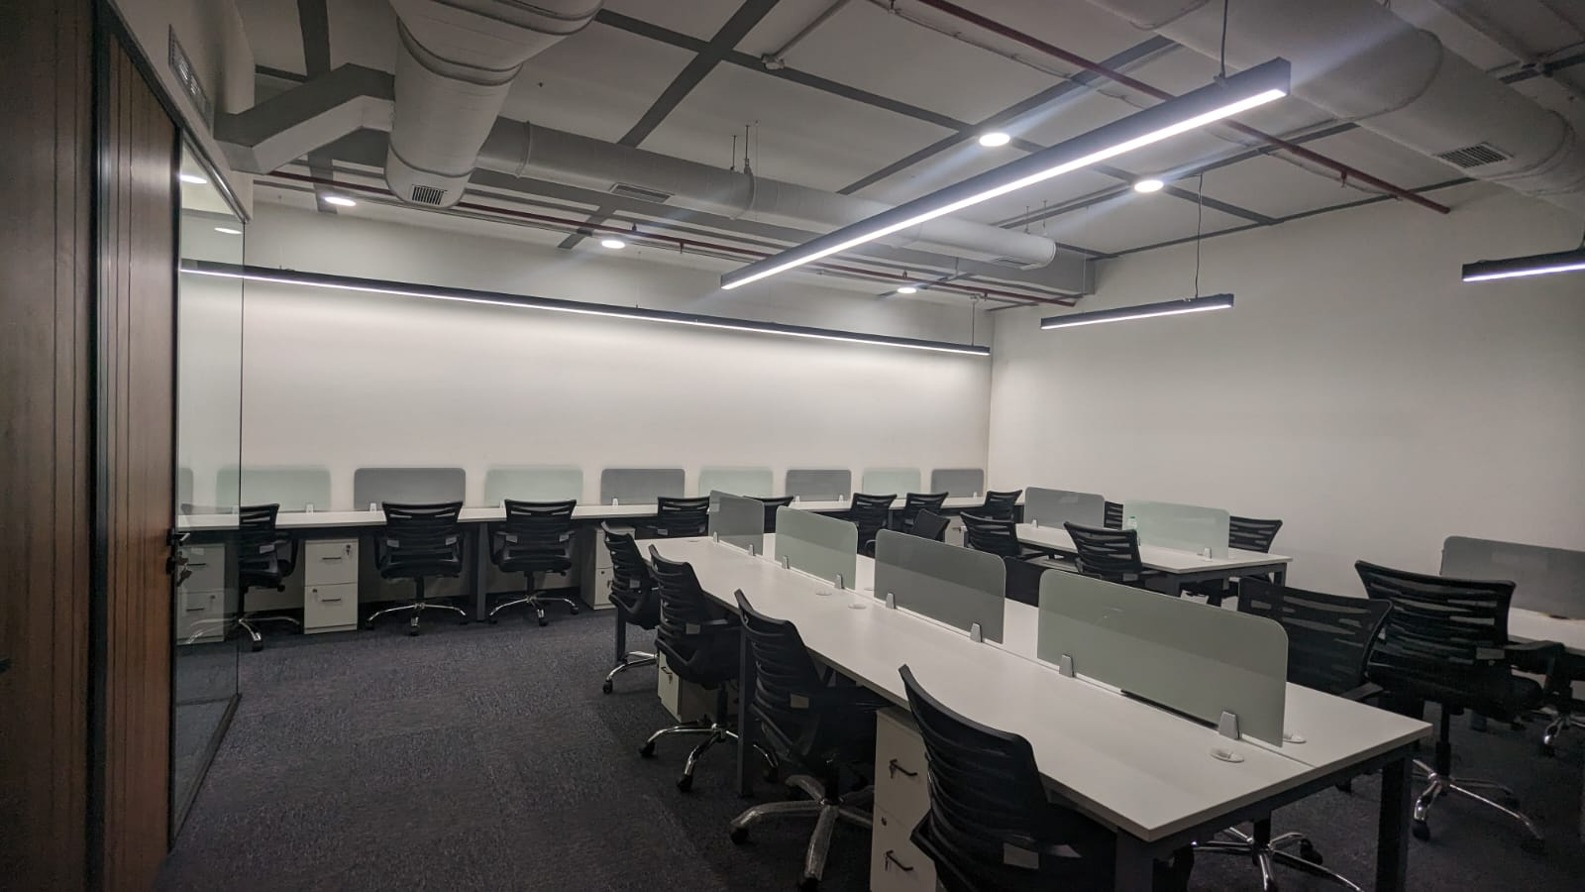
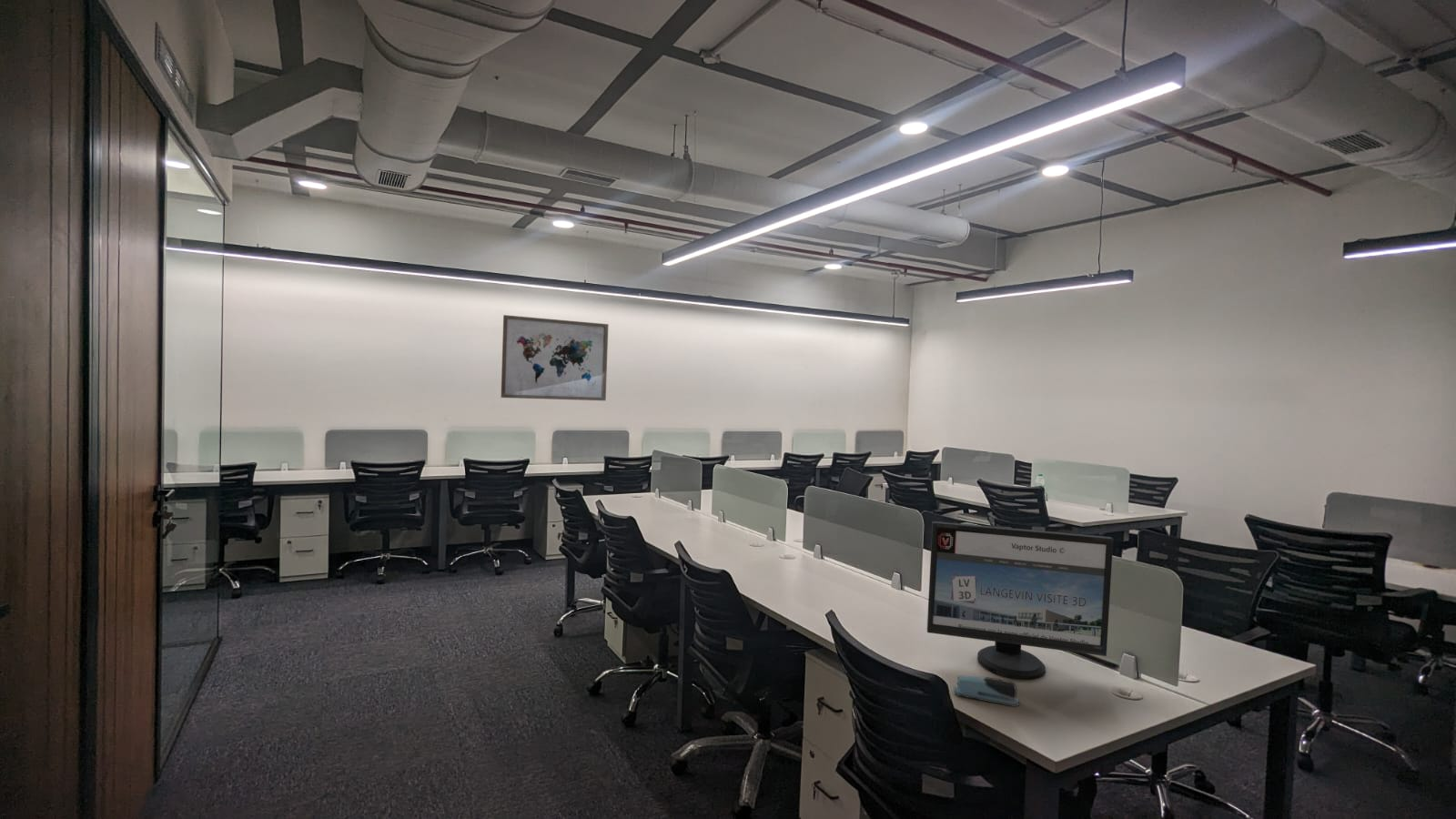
+ computer monitor (1013, 595)
+ wall art (556, 359)
+ stapler (986, 688)
